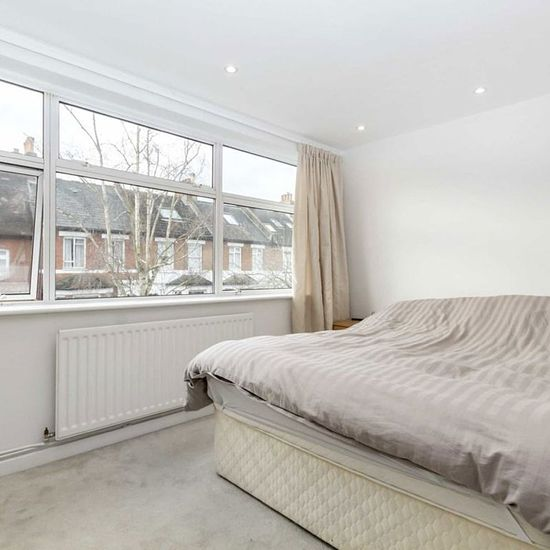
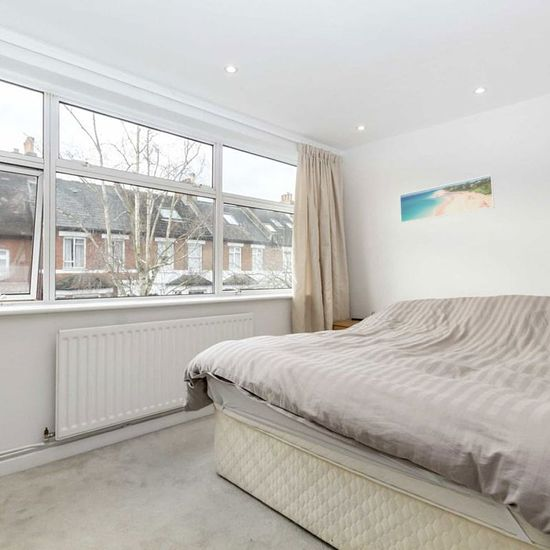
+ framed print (443, 200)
